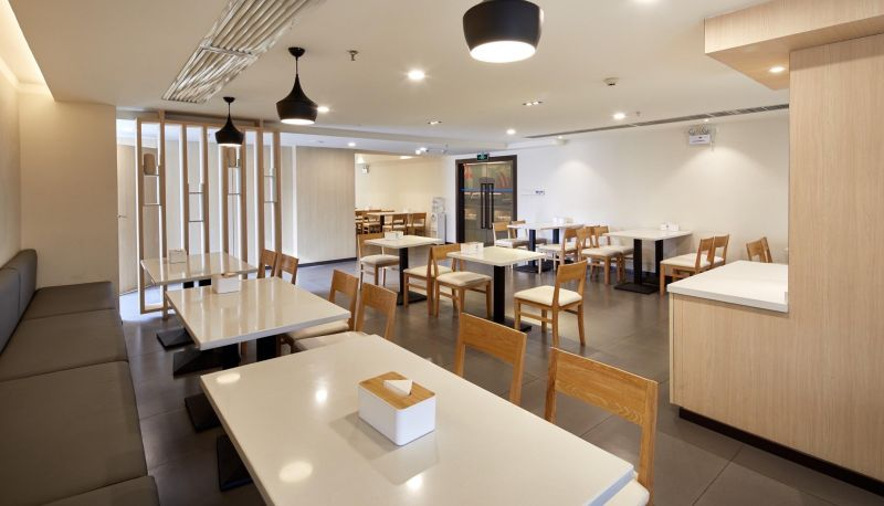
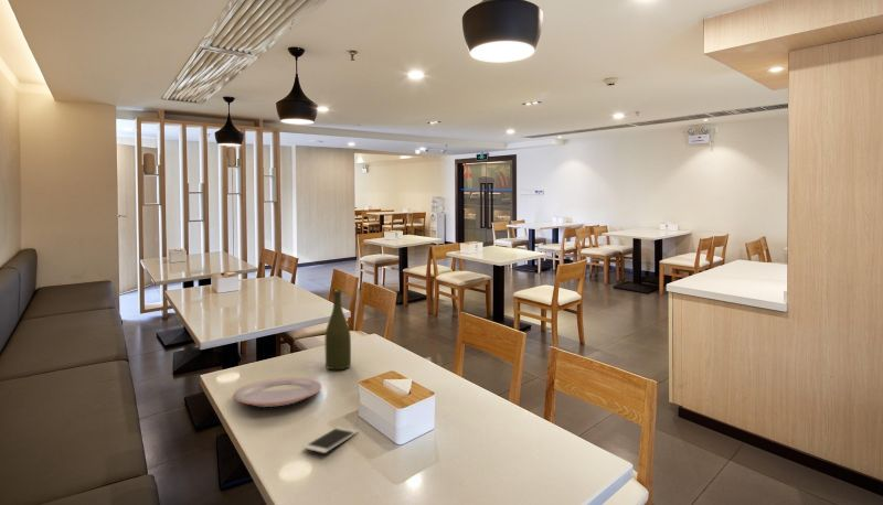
+ bottle (338, 329)
+ smartphone (331, 439)
+ plate (278, 393)
